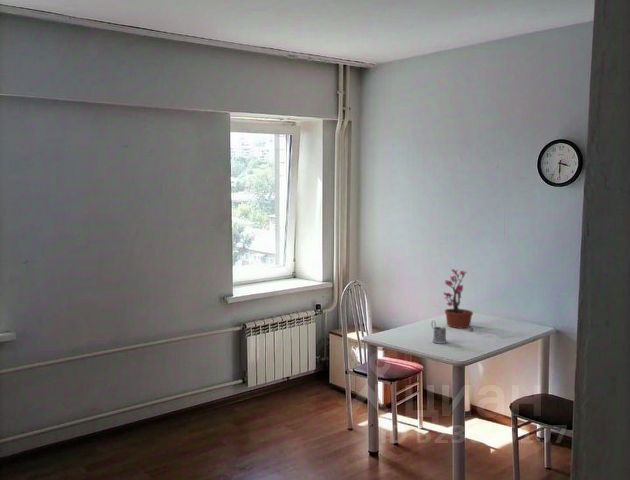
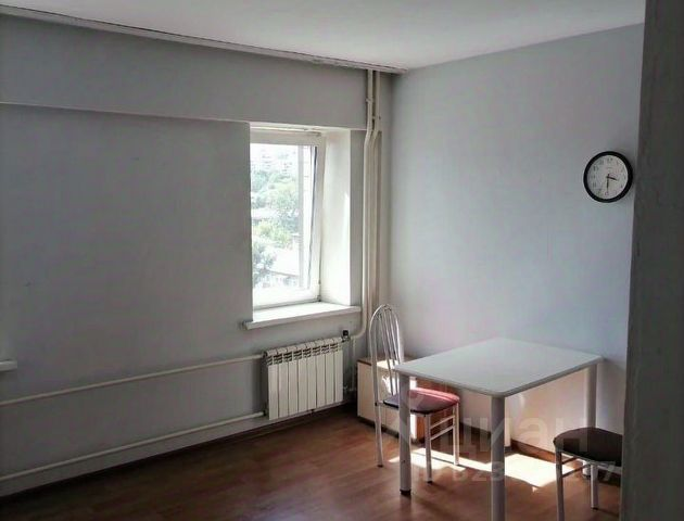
- potted plant (460, 297)
- tea glass holder (437, 331)
